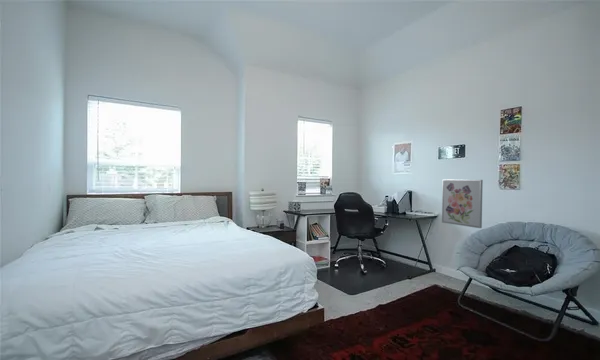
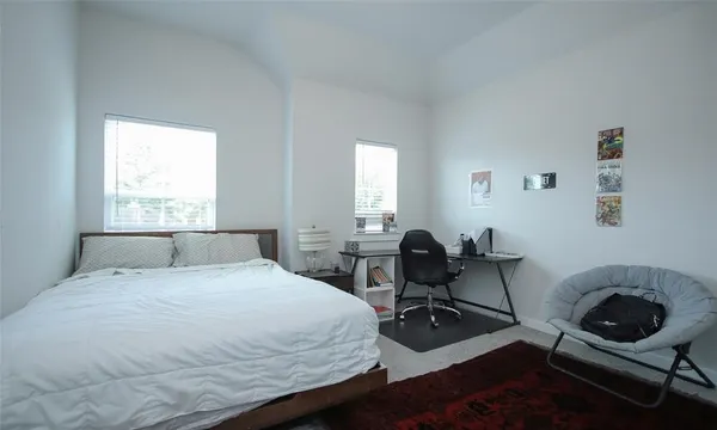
- wall art (461, 202)
